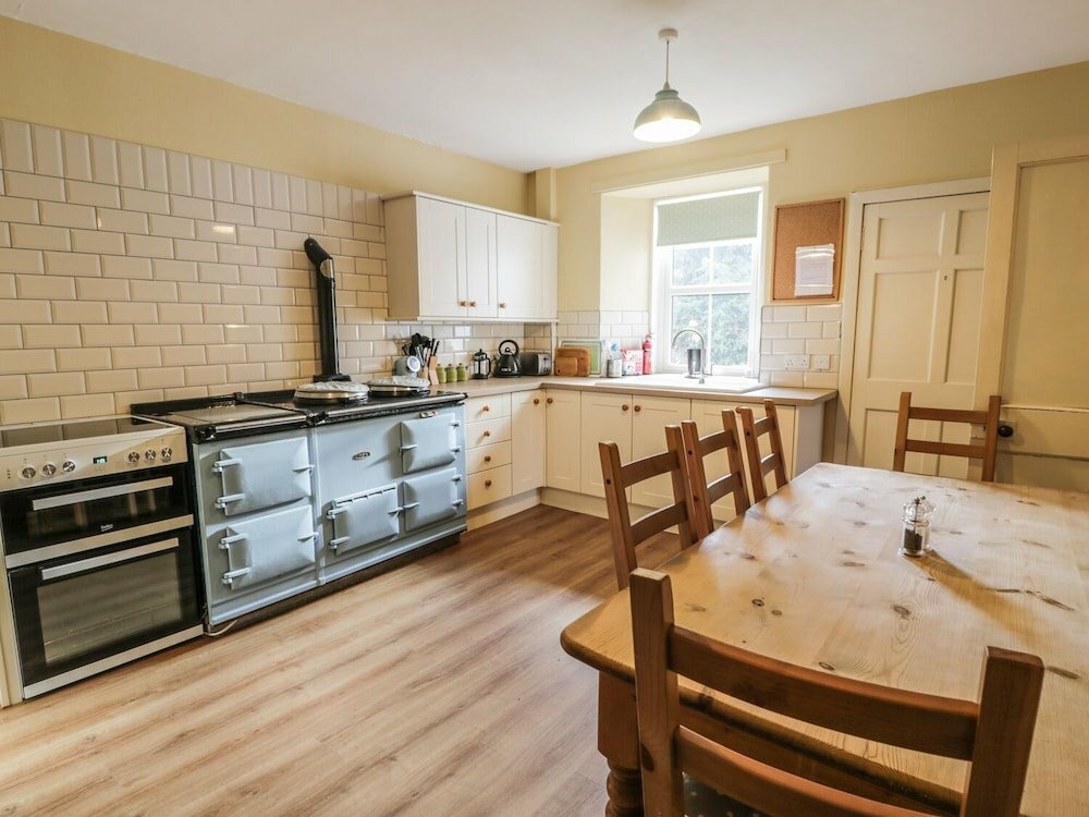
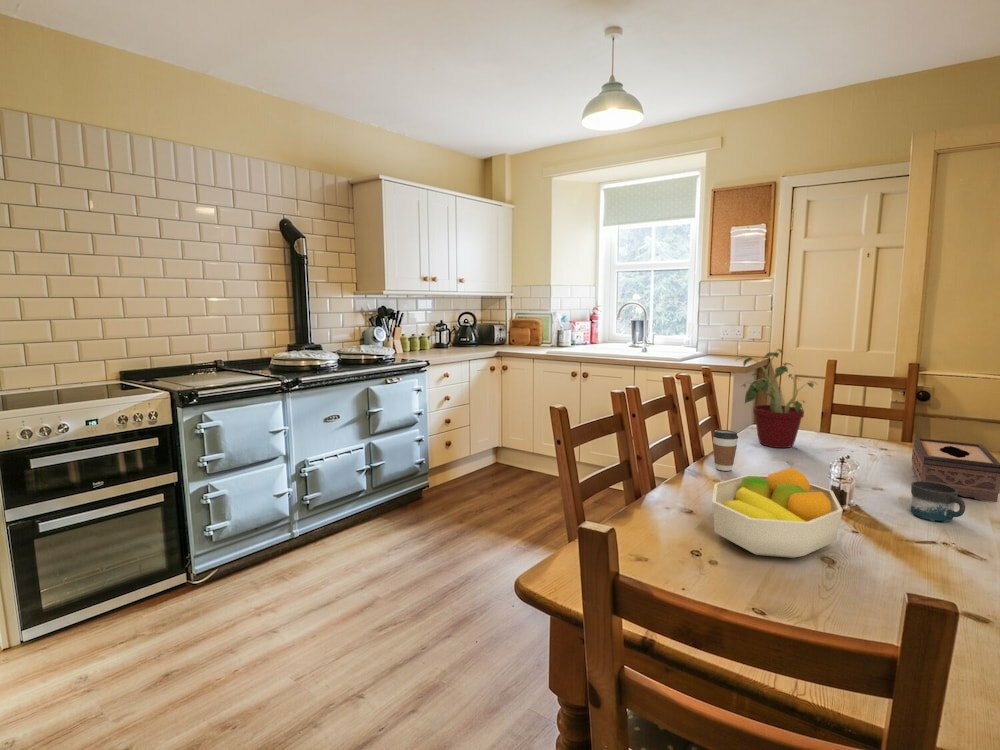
+ fruit bowl (773, 507)
+ potted plant (772, 398)
+ mug (938, 502)
+ coffee cup (724, 450)
+ tissue box (952, 467)
